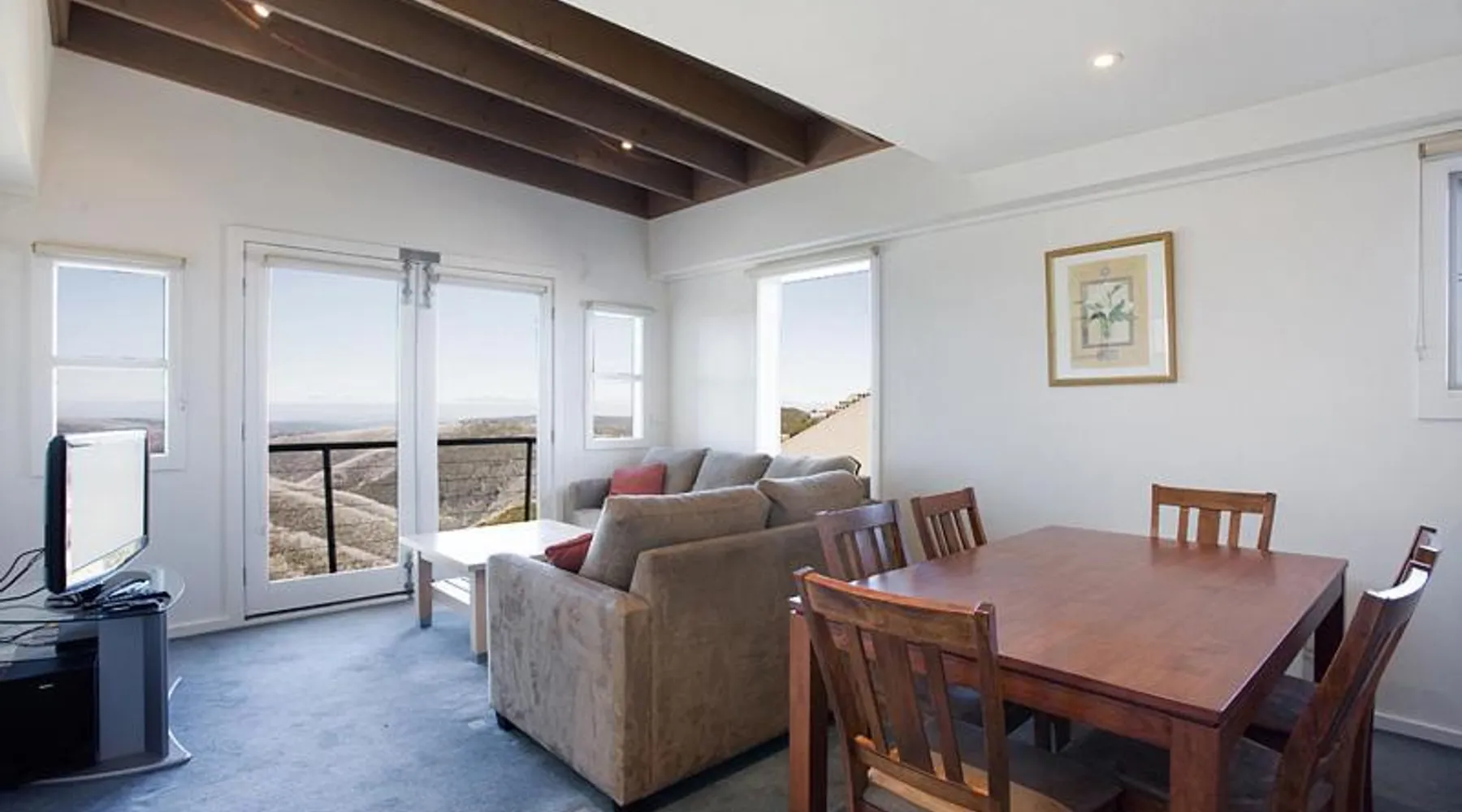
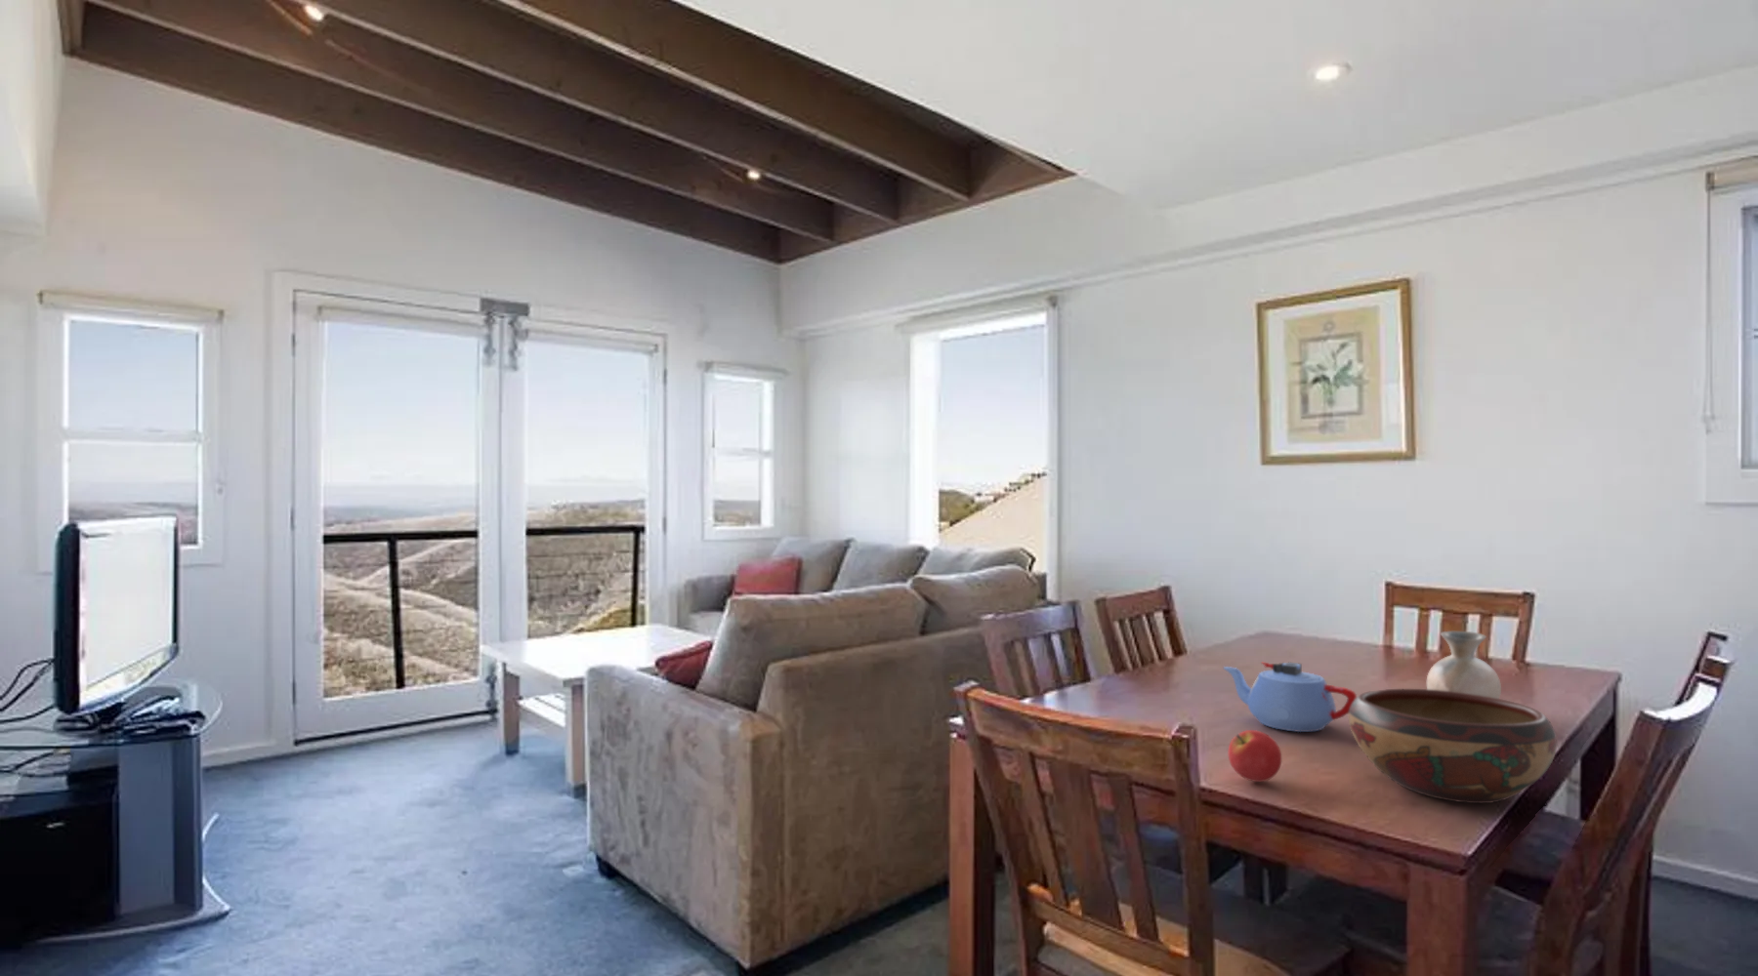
+ vase (1462, 676)
+ teapot (1287, 694)
+ decorative bowl (1447, 745)
+ fruit (1254, 755)
